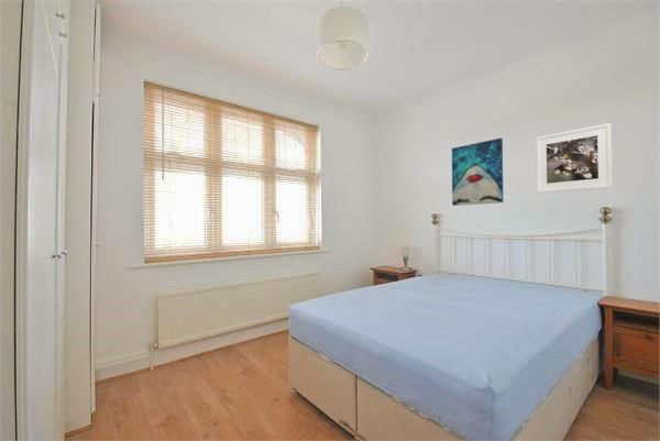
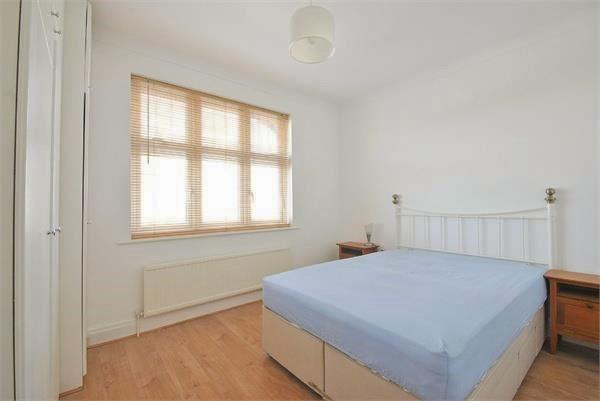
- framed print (571, 161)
- wall art (475, 174)
